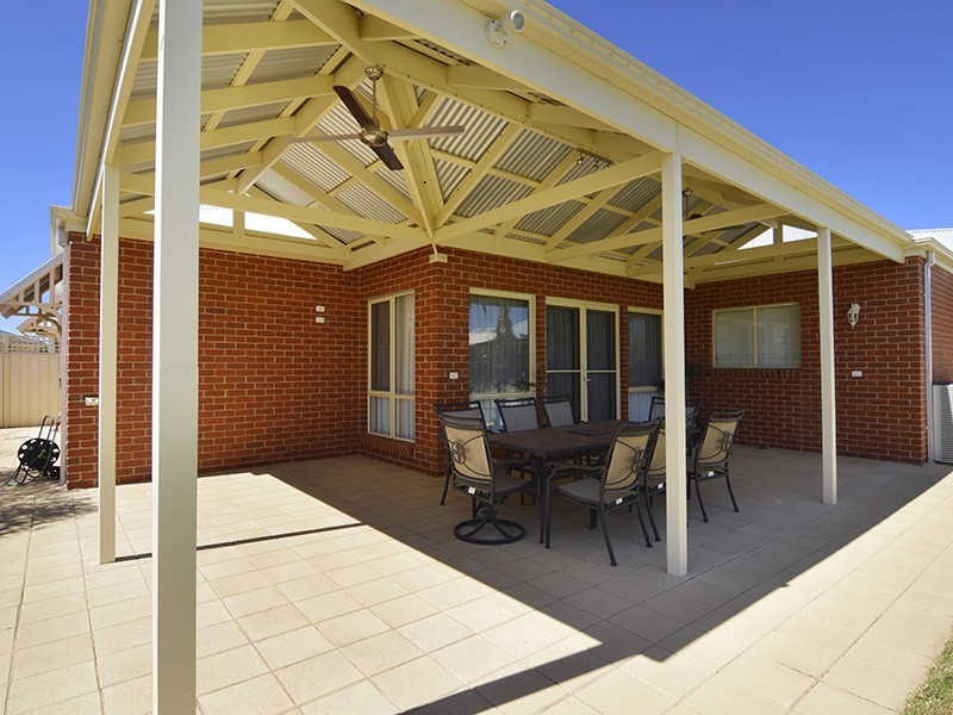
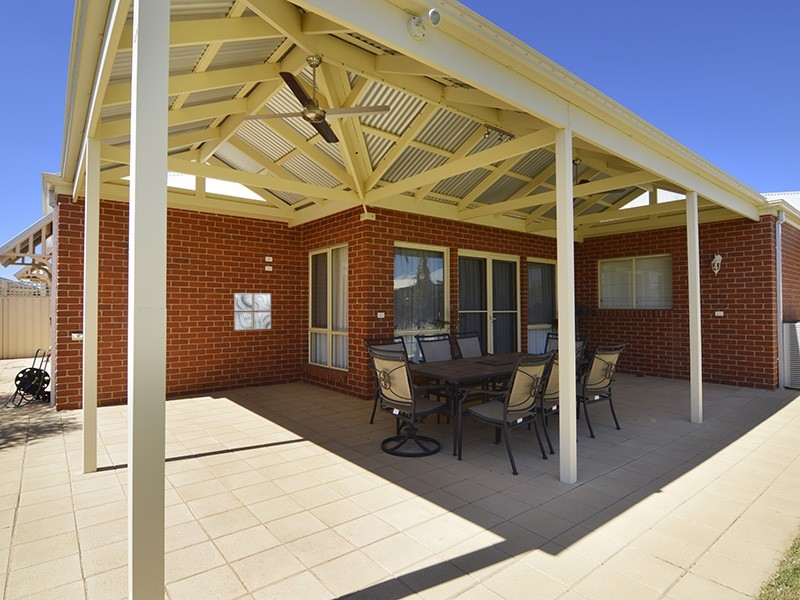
+ wall art (253, 310)
